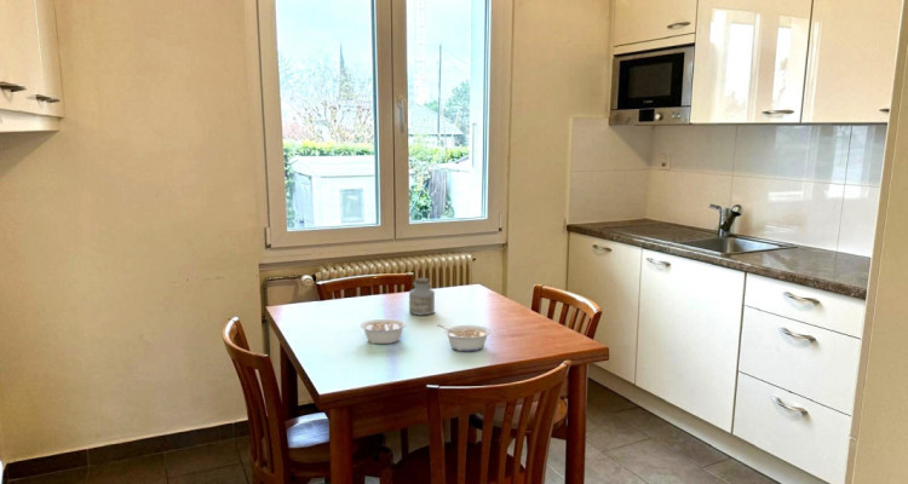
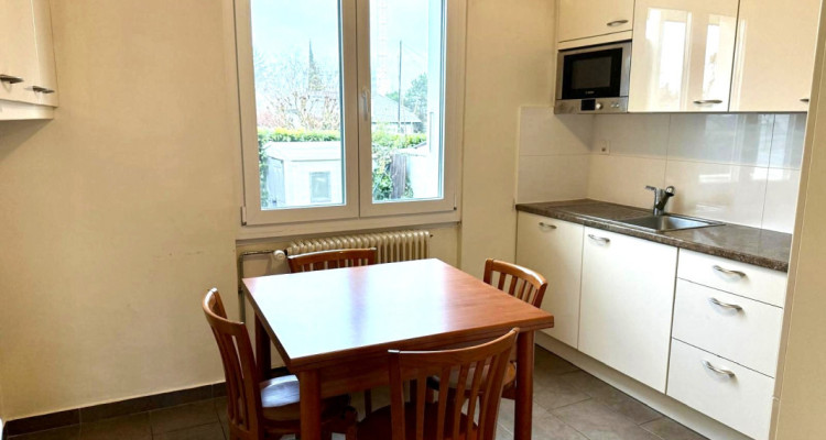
- jar (421, 295)
- legume (465, 338)
- legume (385, 330)
